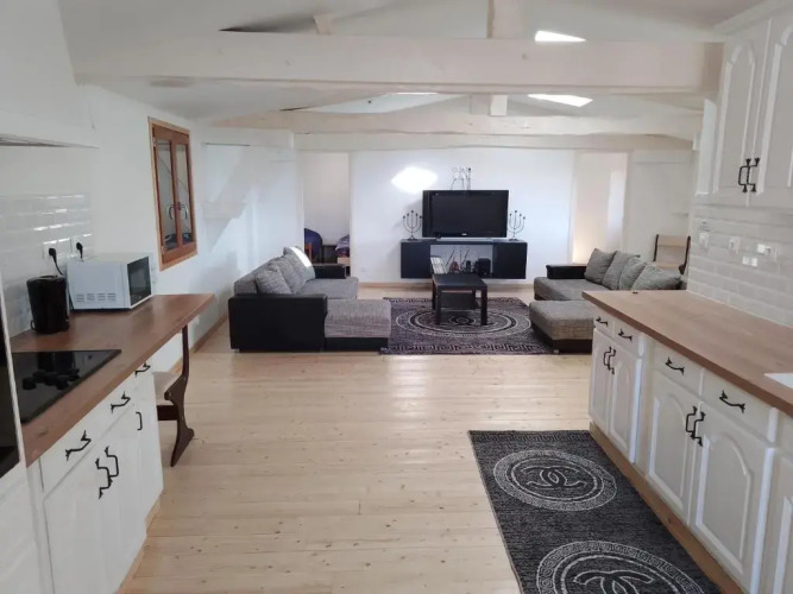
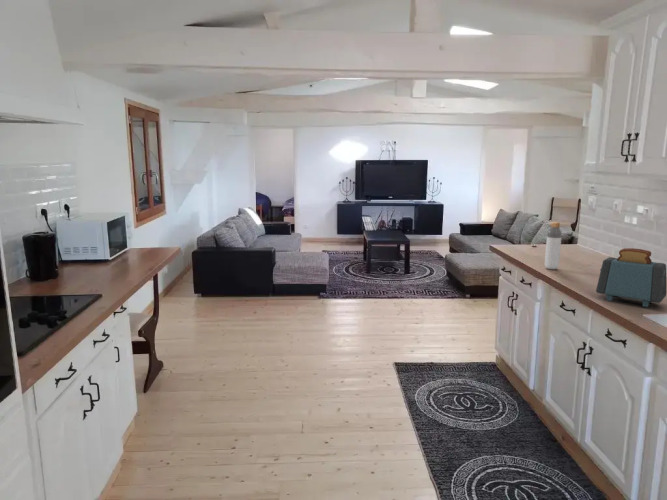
+ toaster (632, 275)
+ bottle (553, 245)
